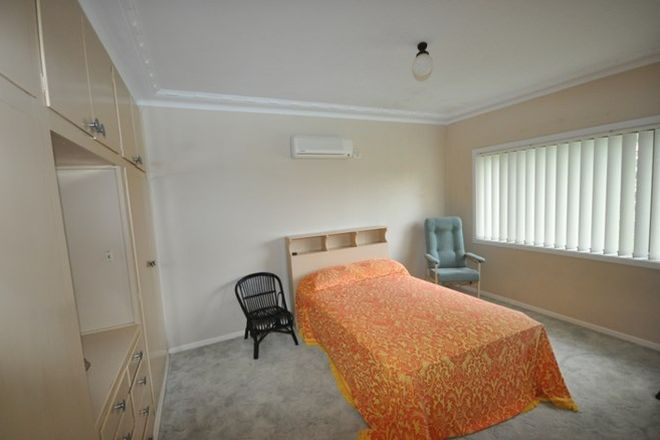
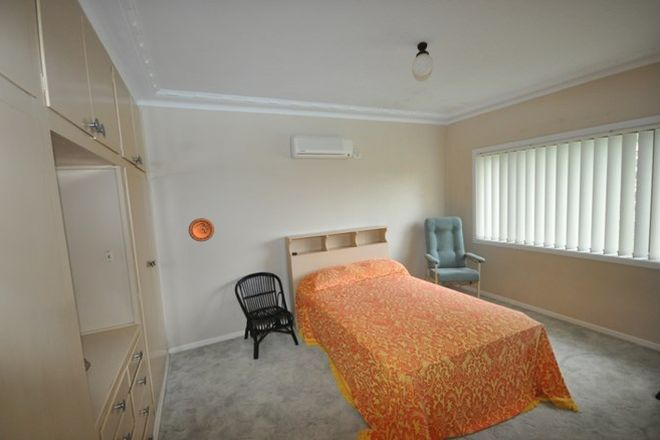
+ decorative plate (201, 229)
